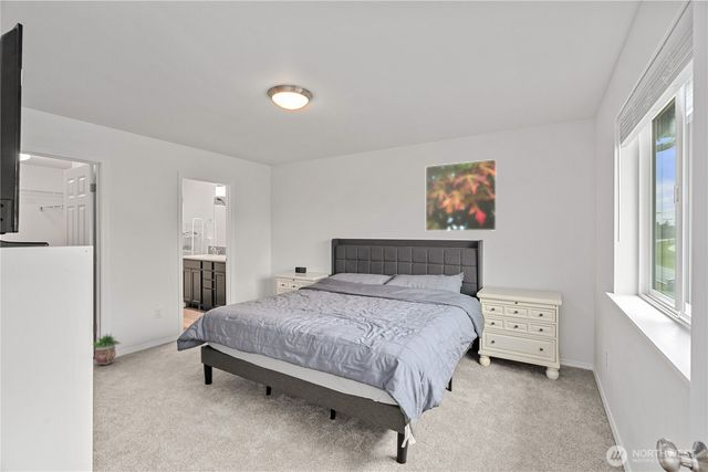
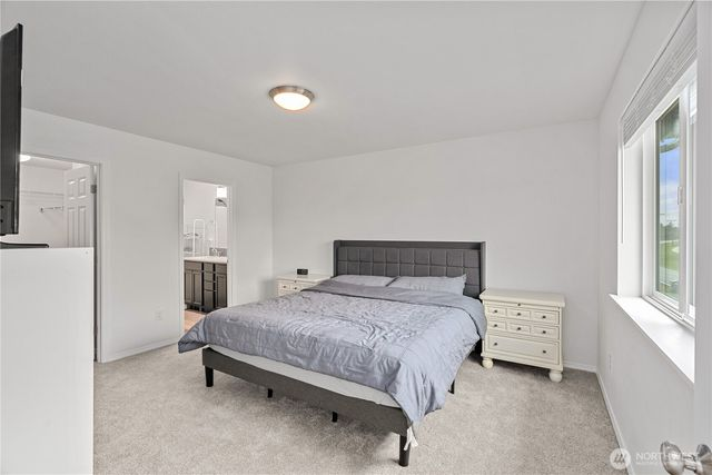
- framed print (459, 197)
- potted plant (104, 348)
